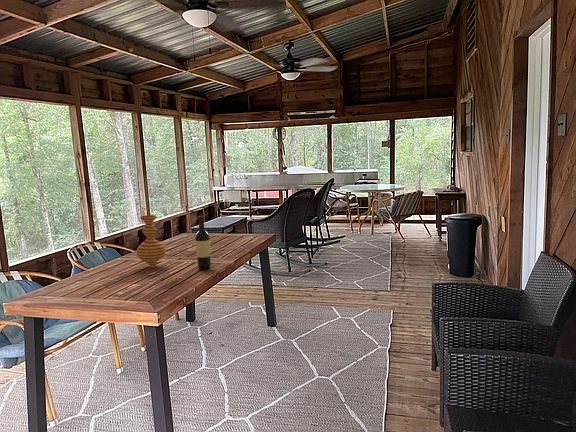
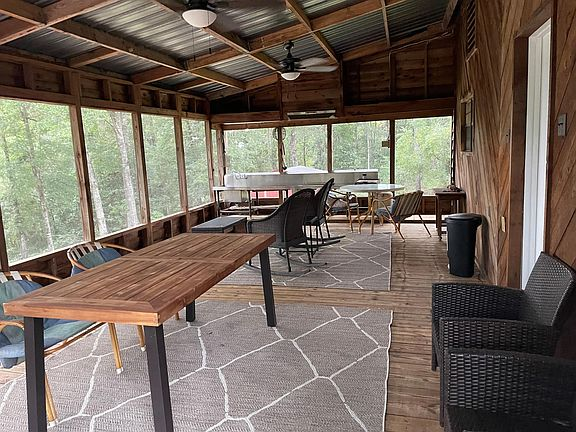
- vase (150, 241)
- wine bottle (202, 242)
